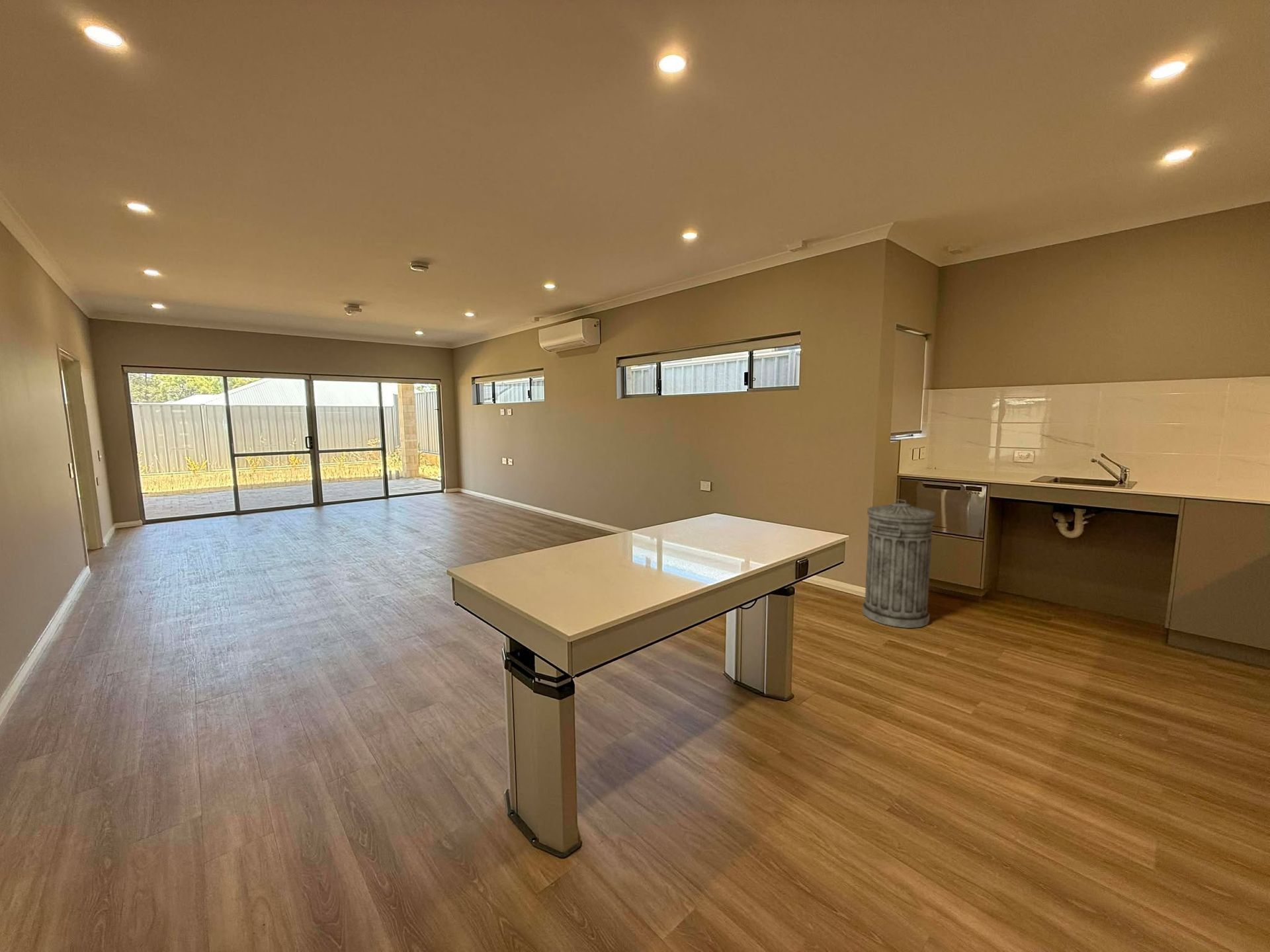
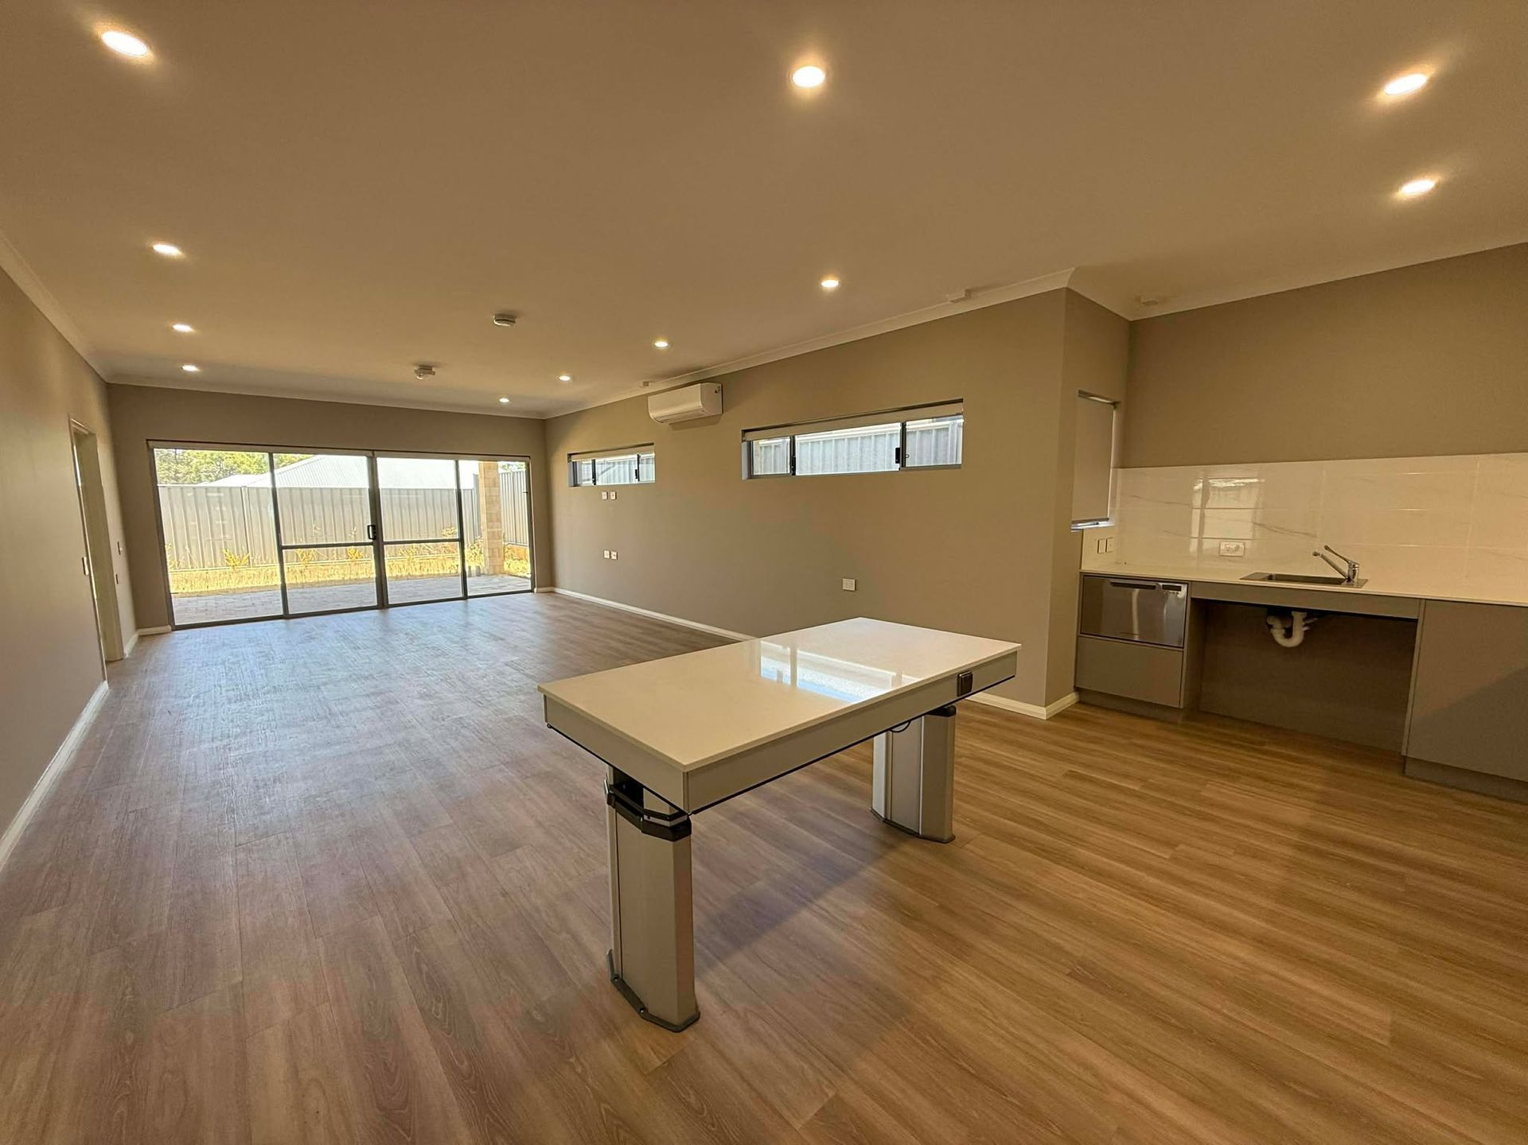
- trash can (898, 558)
